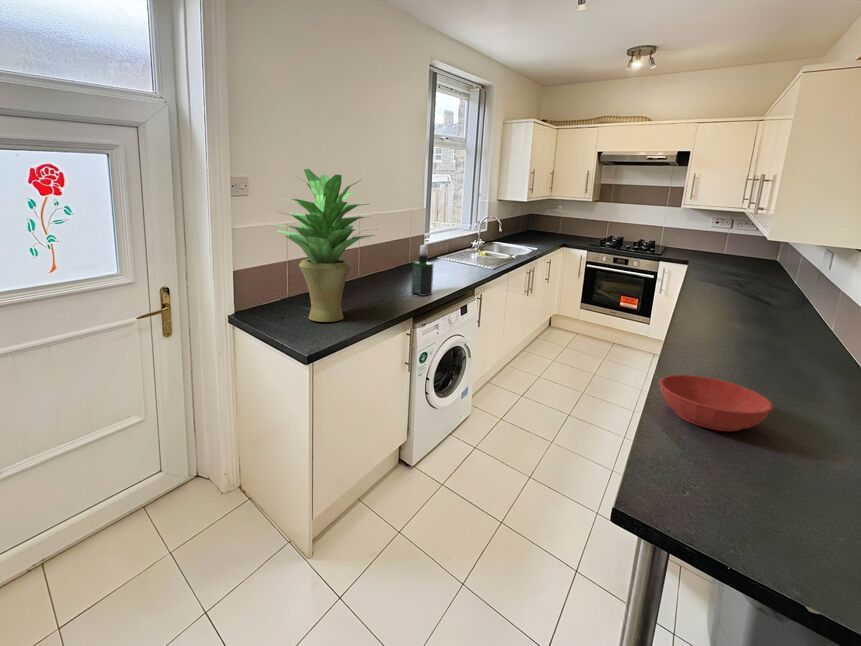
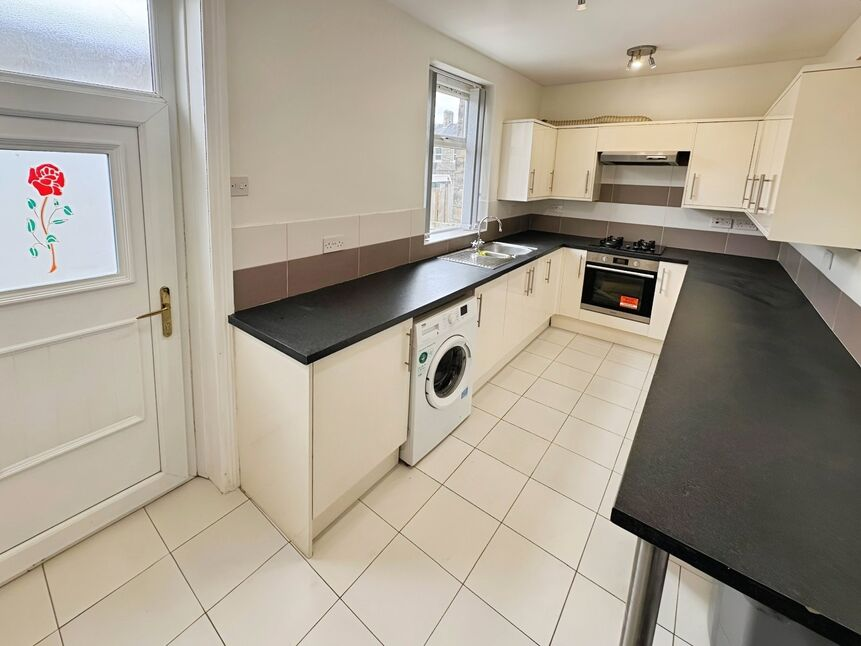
- bowl (710, 404)
- spray bottle (422, 270)
- potted plant (327, 247)
